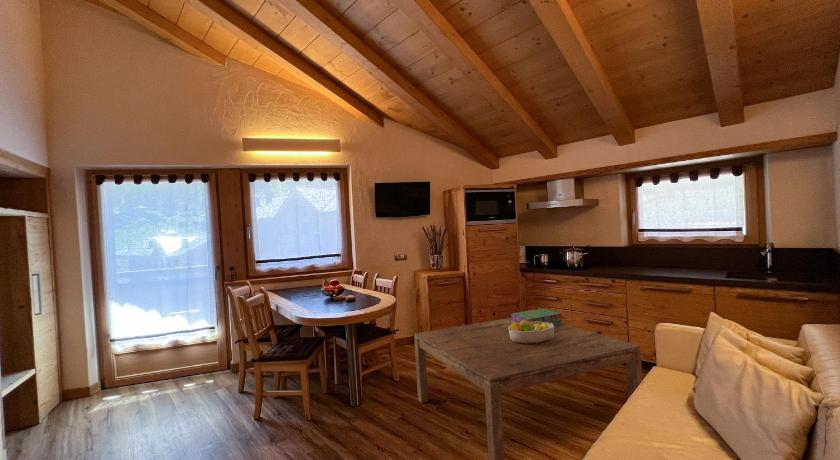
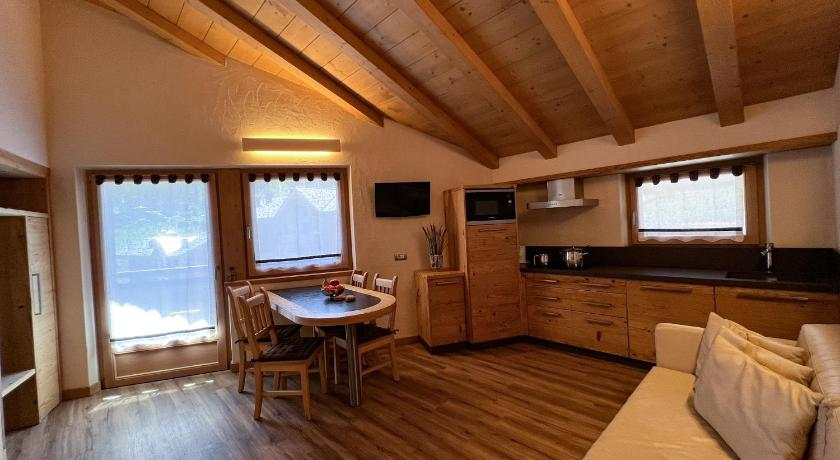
- coffee table (517, 375)
- stack of books (535, 318)
- fruit bowl (531, 329)
